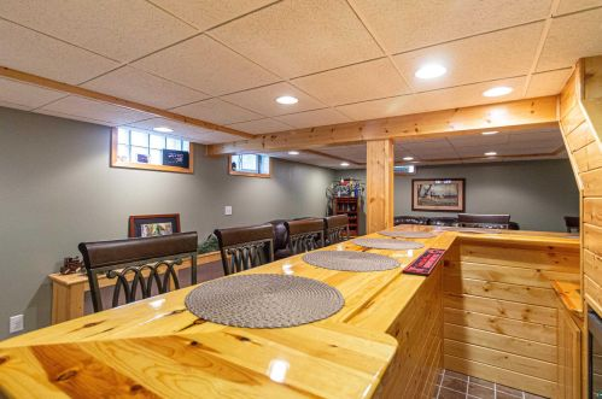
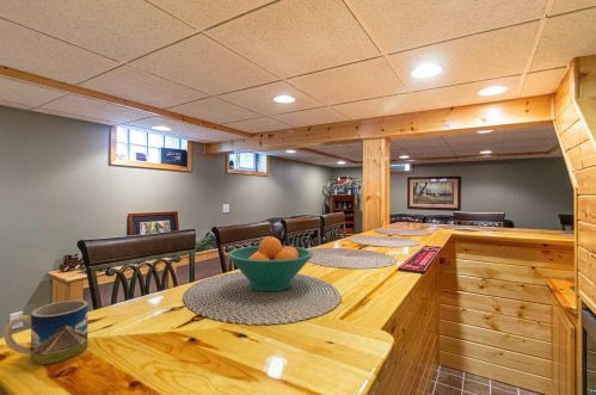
+ fruit bowl (270, 261)
+ mug (48, 332)
